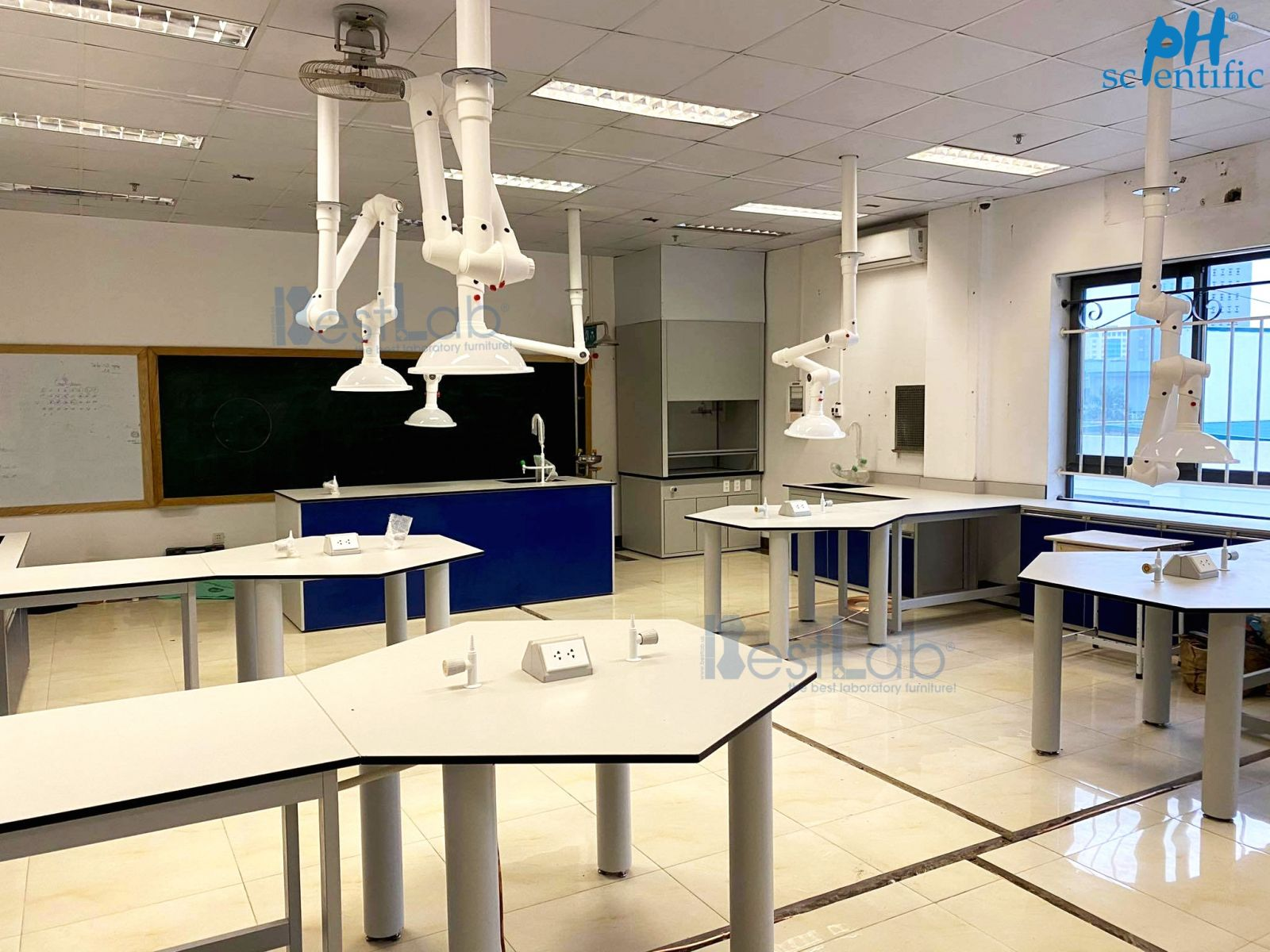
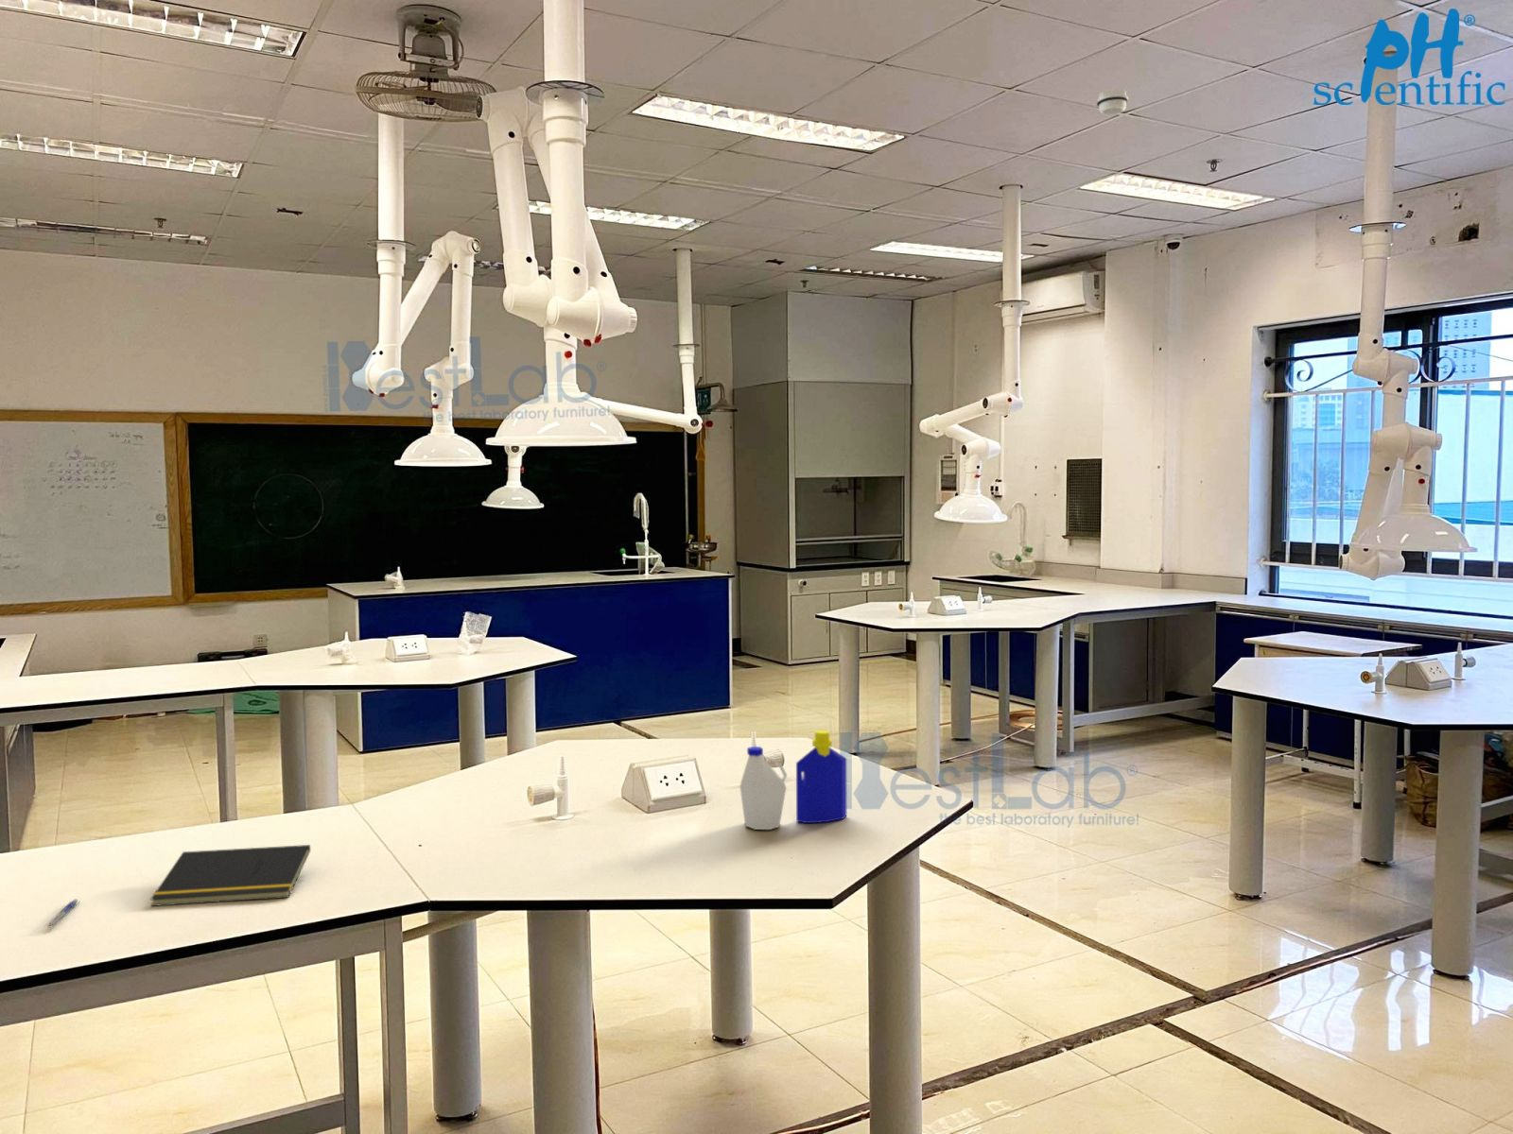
+ smoke detector (1112, 102)
+ bottle (796, 777)
+ notepad (235, 873)
+ pen (62, 912)
